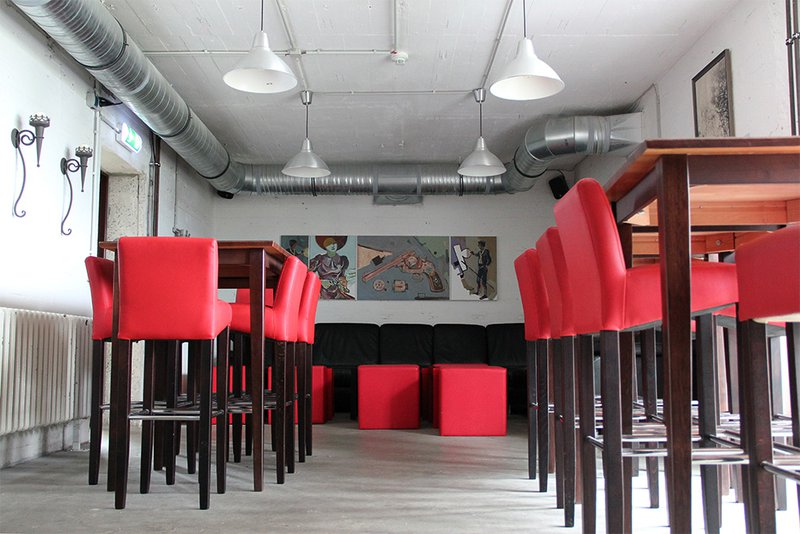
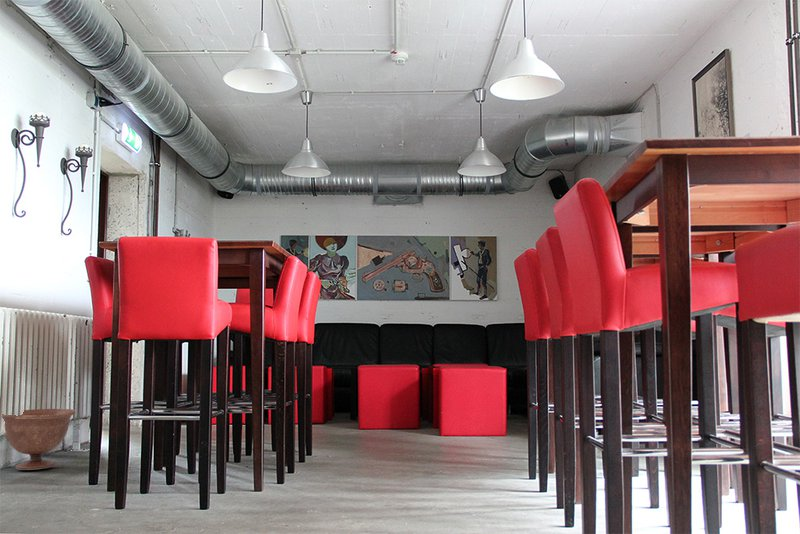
+ planter pot (36, 440)
